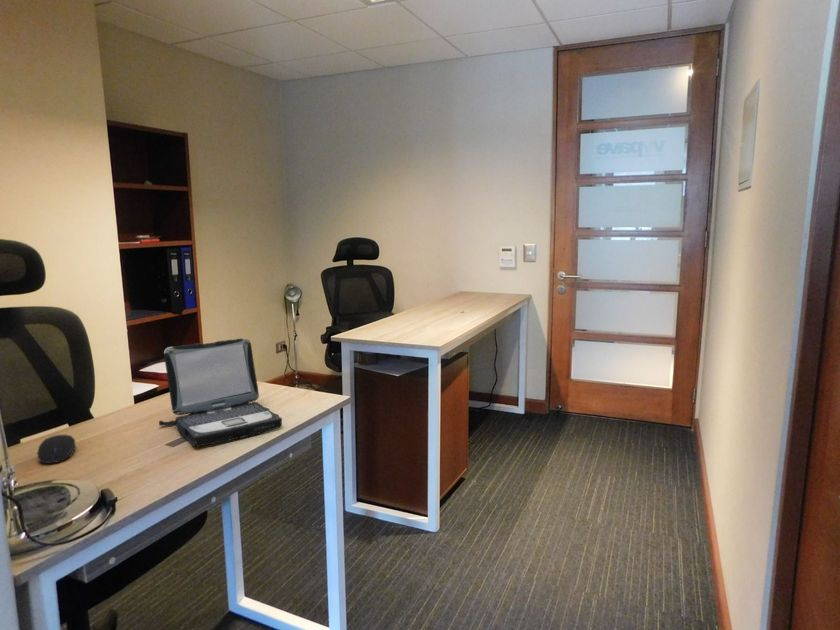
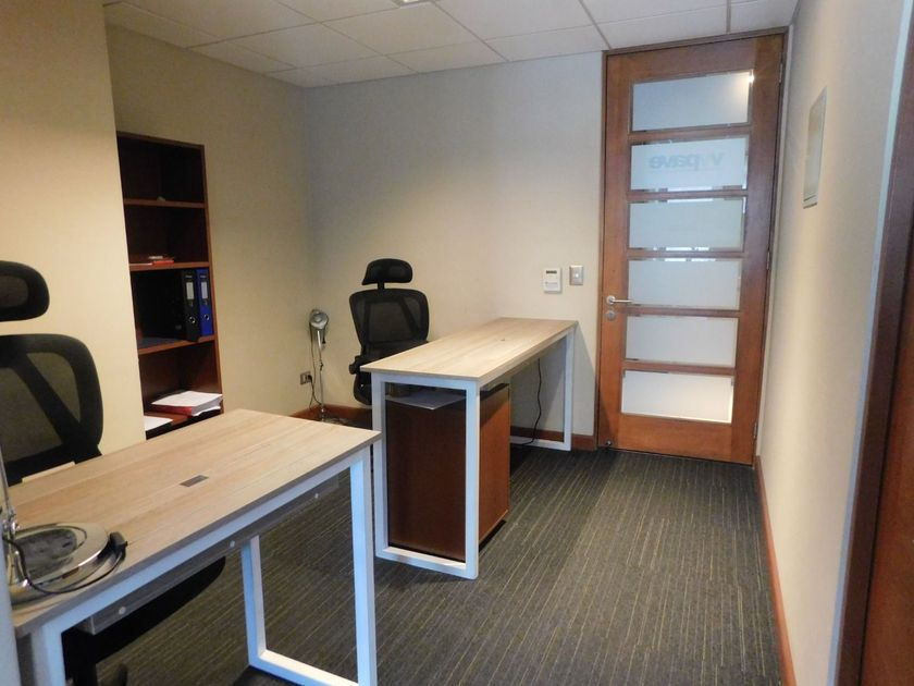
- computer mouse (56, 446)
- laptop (221, 387)
